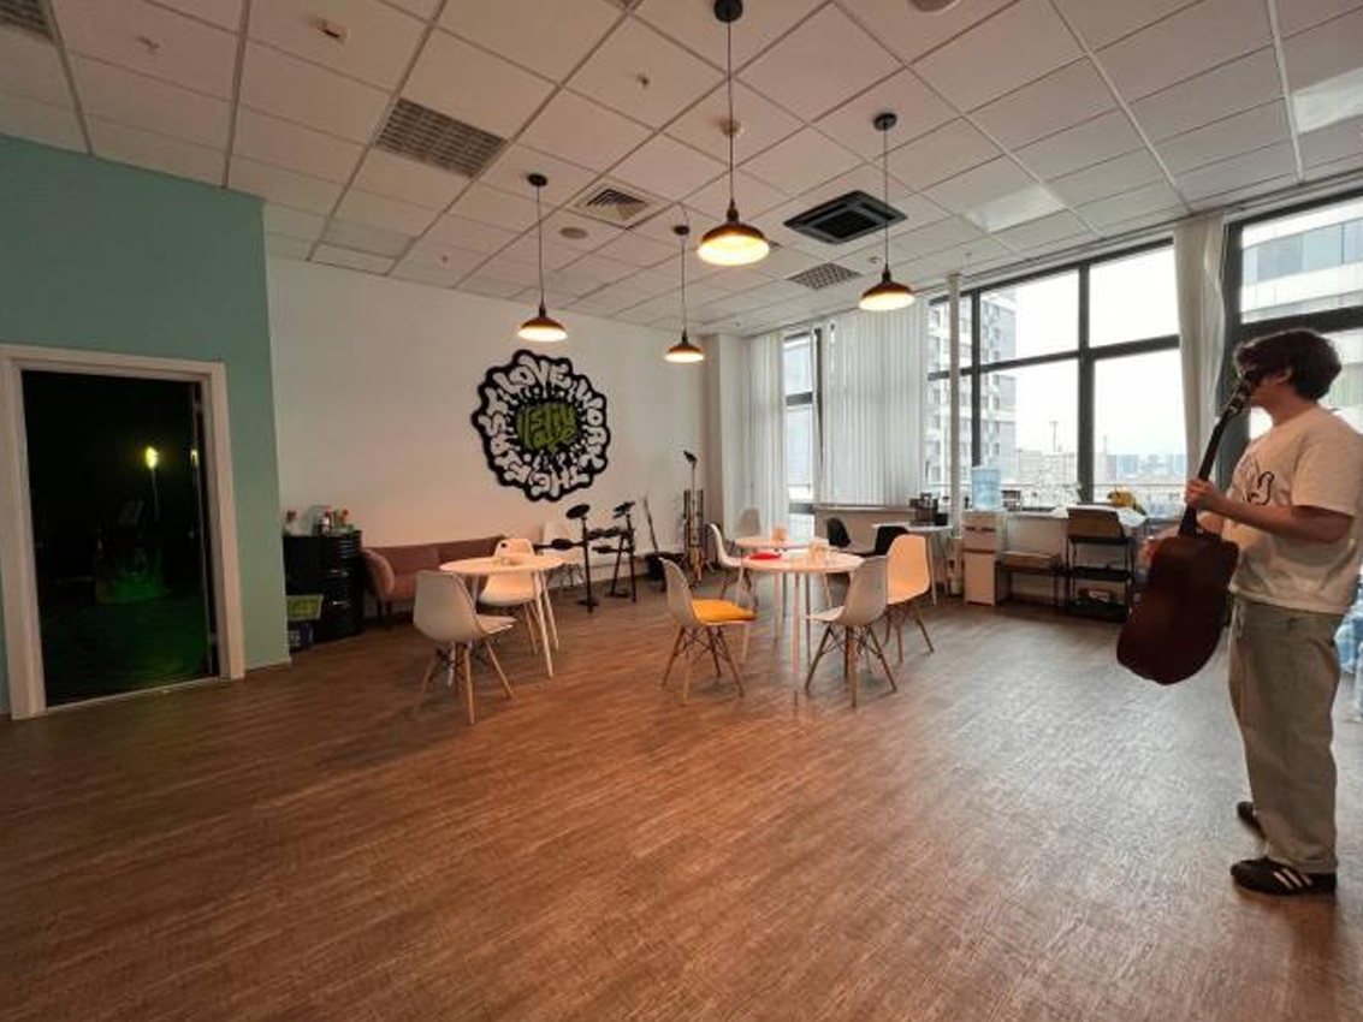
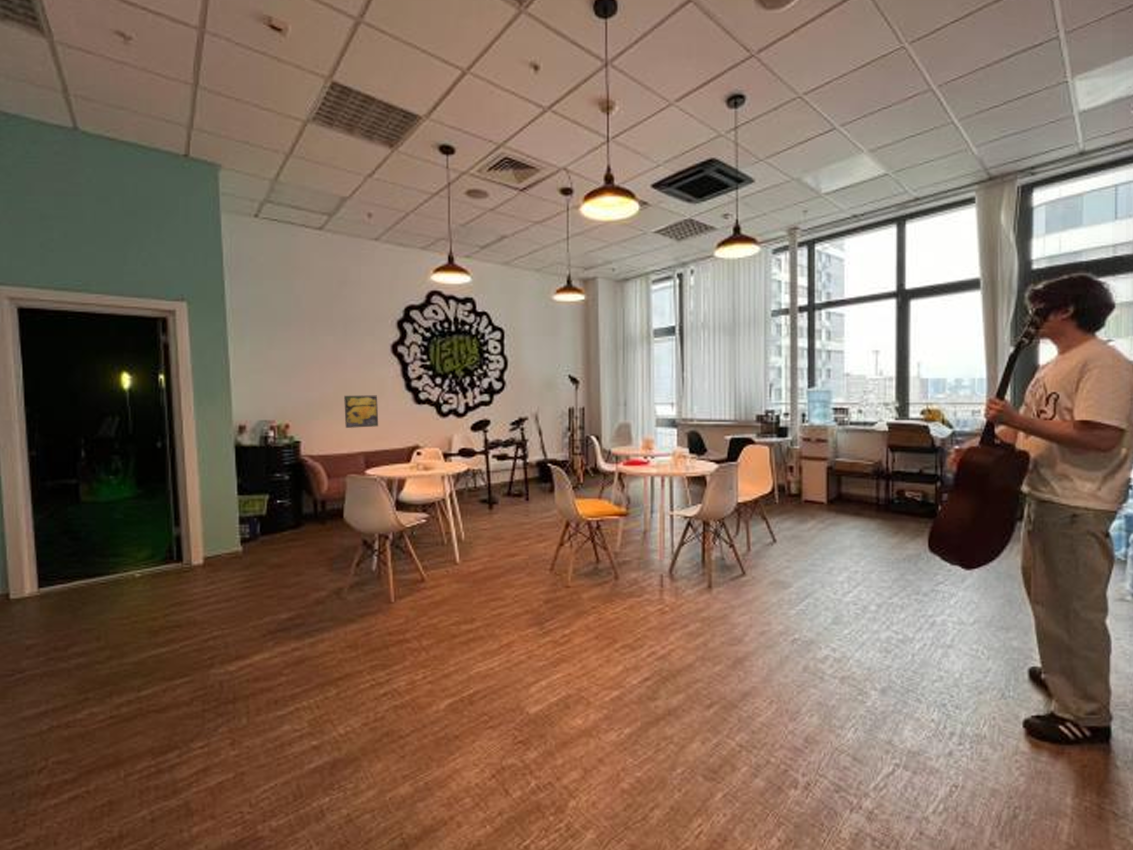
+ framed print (361, 411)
